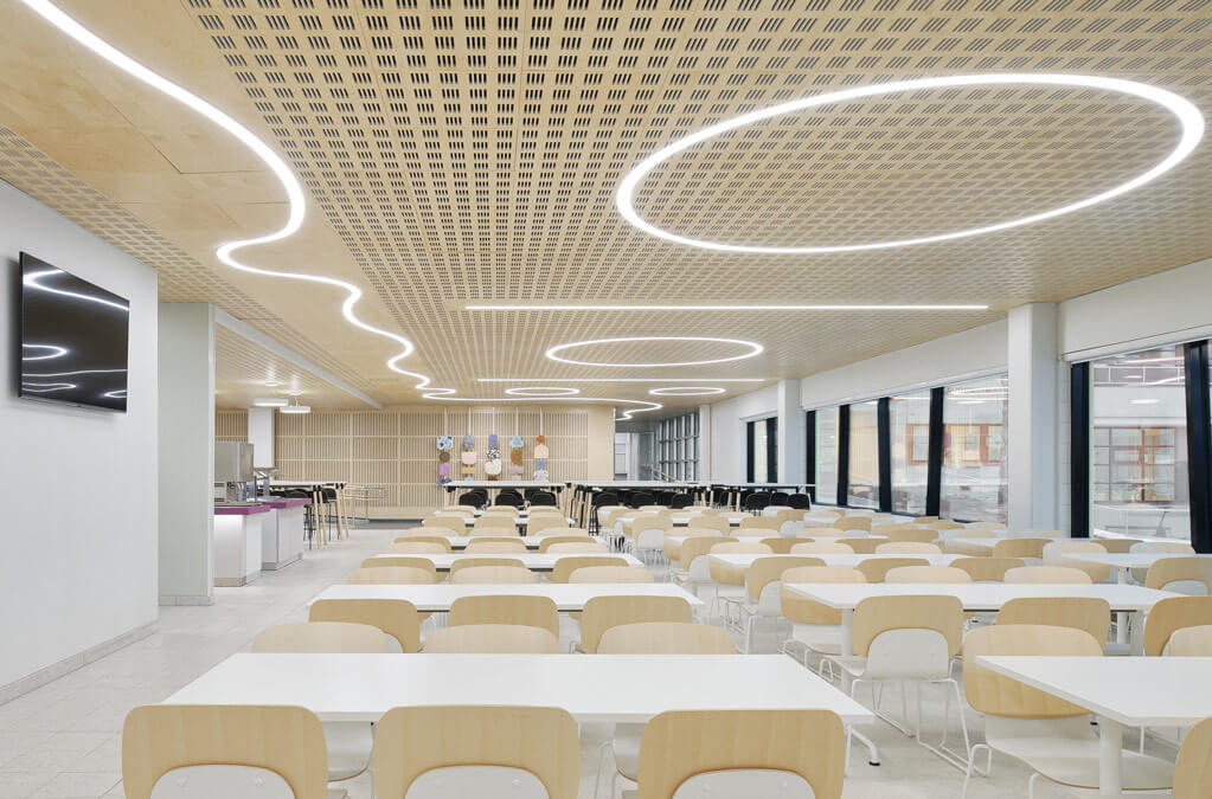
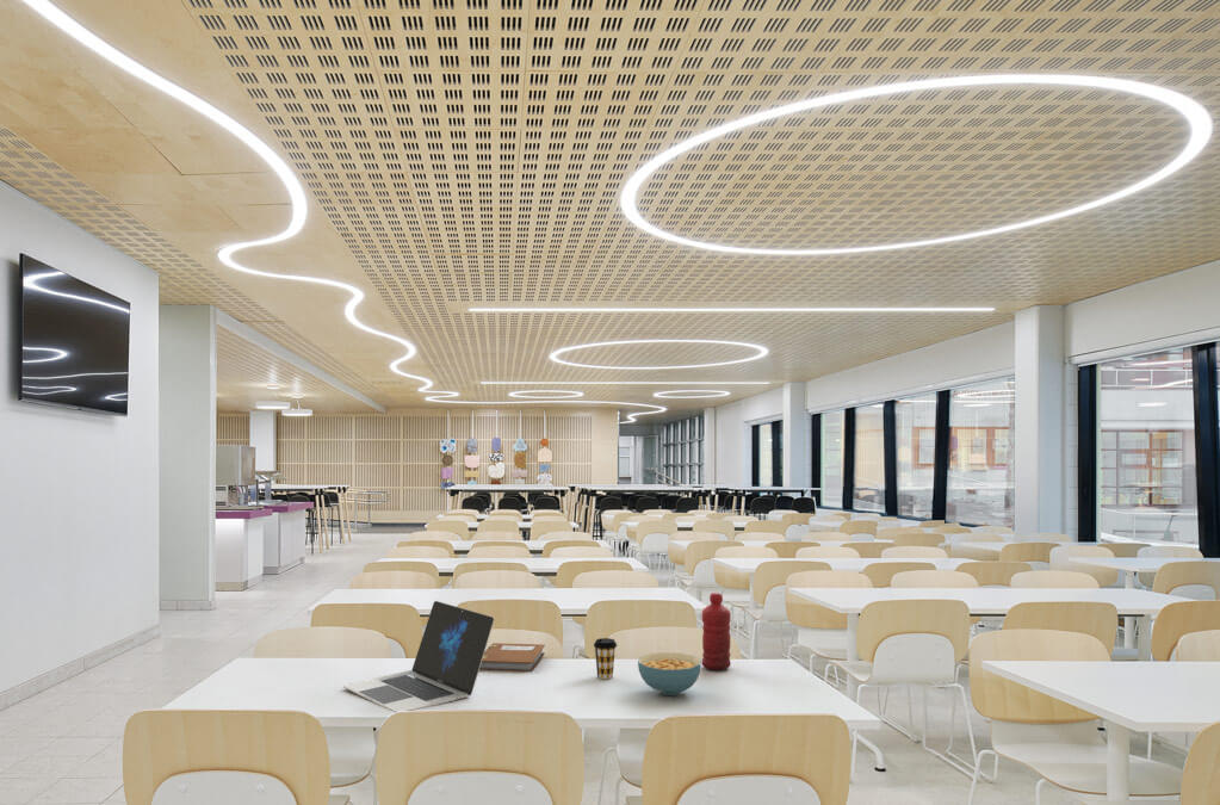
+ cereal bowl (669, 676)
+ laptop (417, 652)
+ coffee cup (605, 658)
+ notebook (510, 656)
+ water bottle (716, 630)
